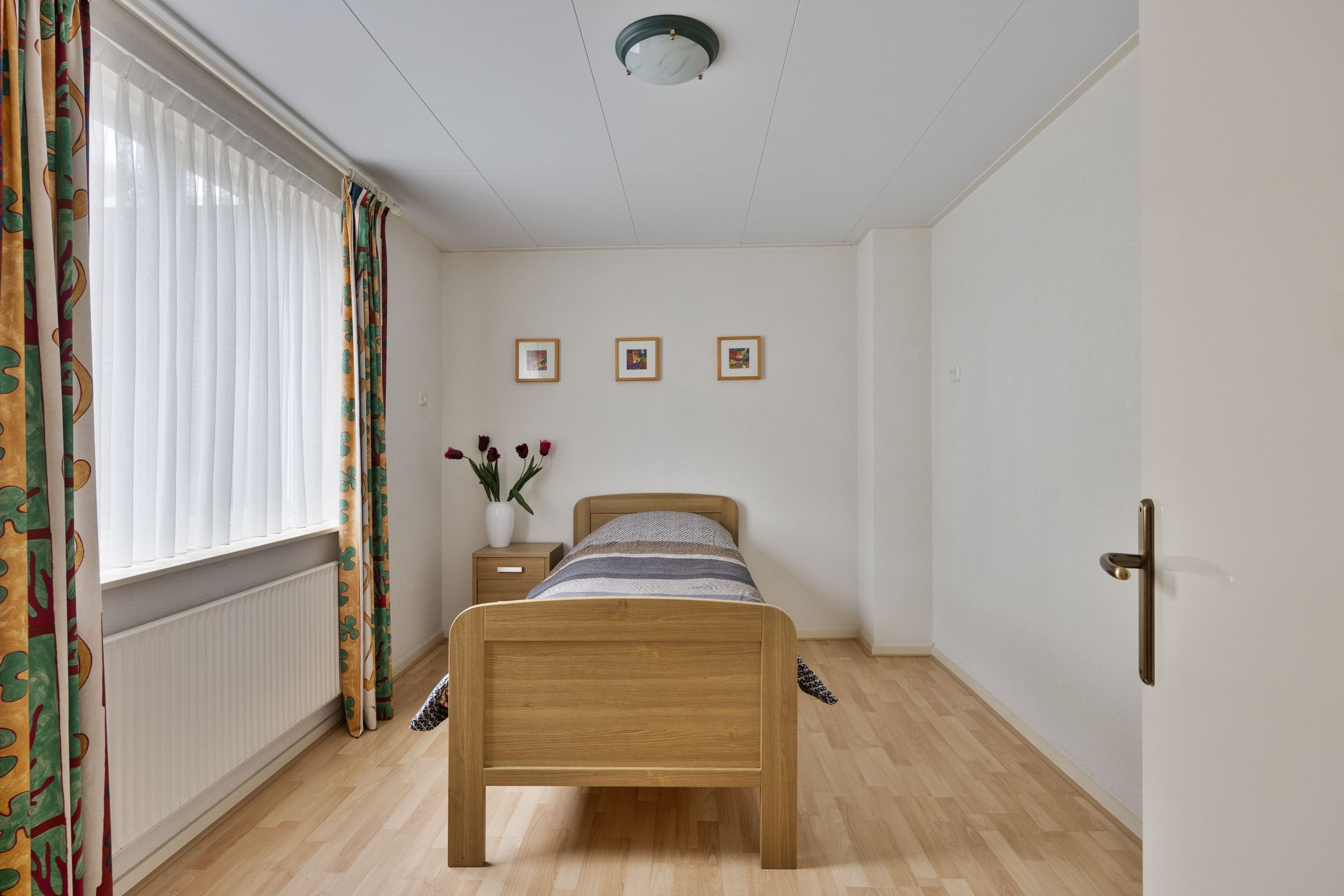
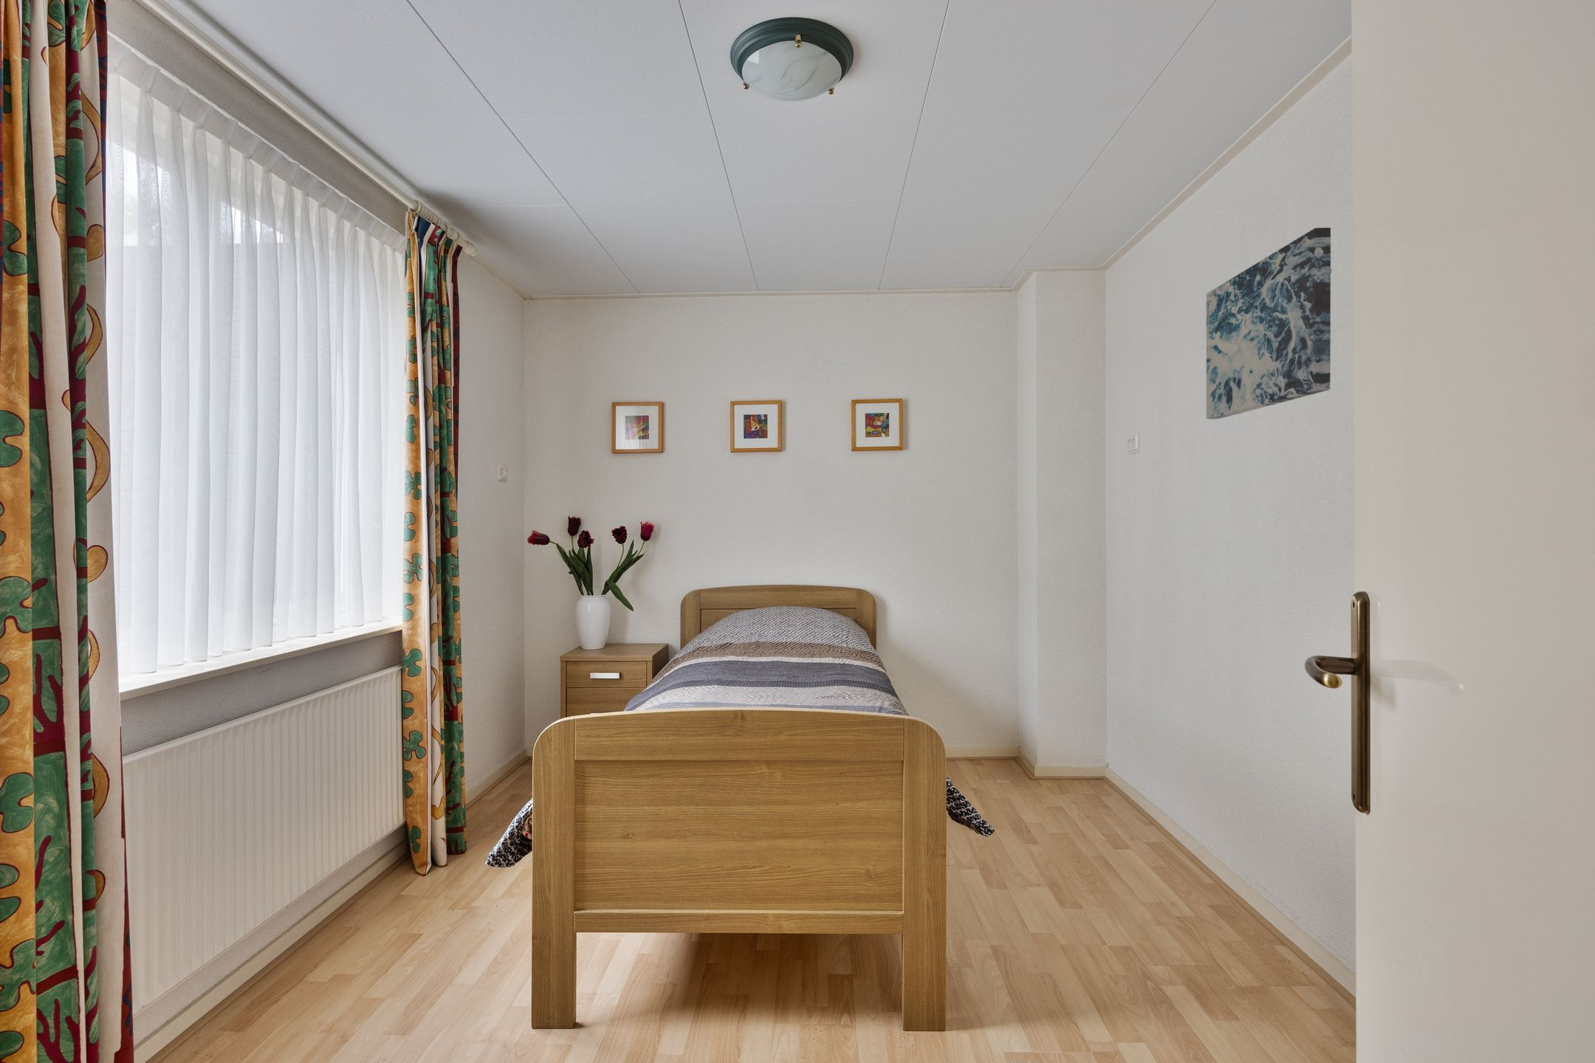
+ wall art (1262, 335)
